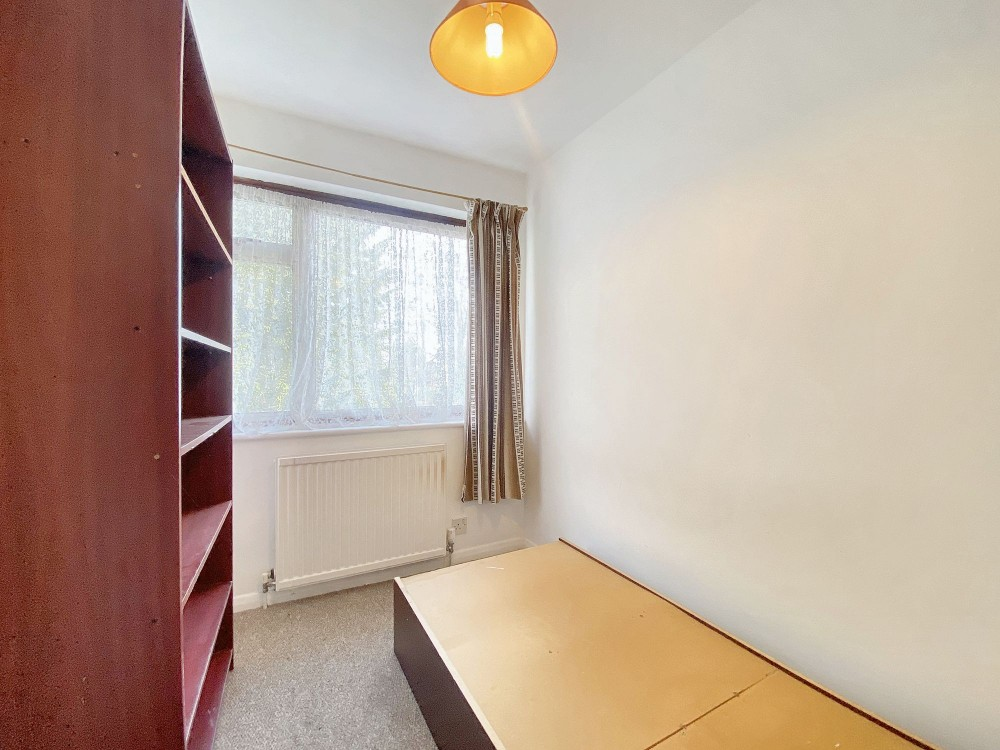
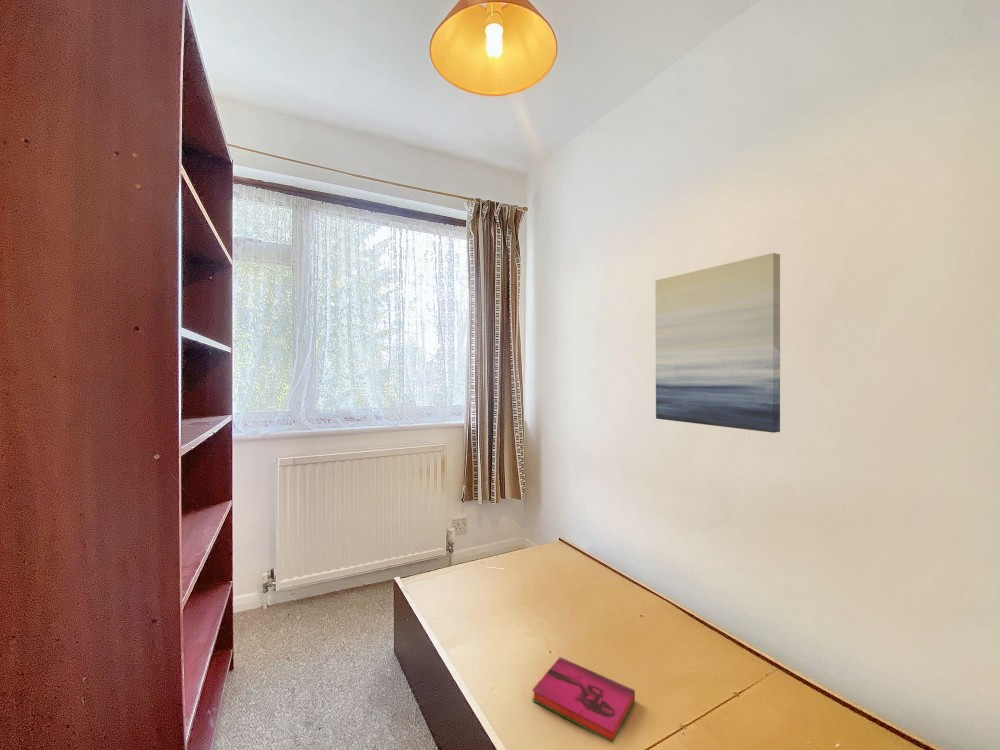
+ hardback book (583, 694)
+ wall art (710, 346)
